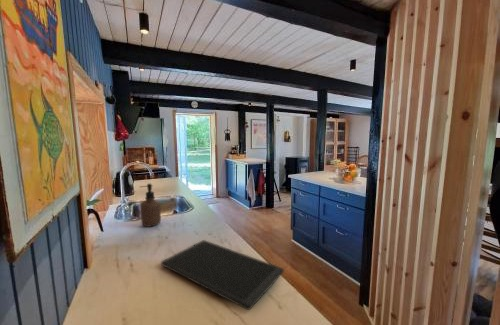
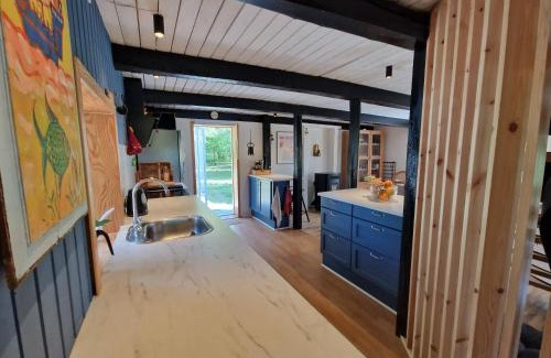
- soap dispenser (150, 204)
- cutting board (220, 267)
